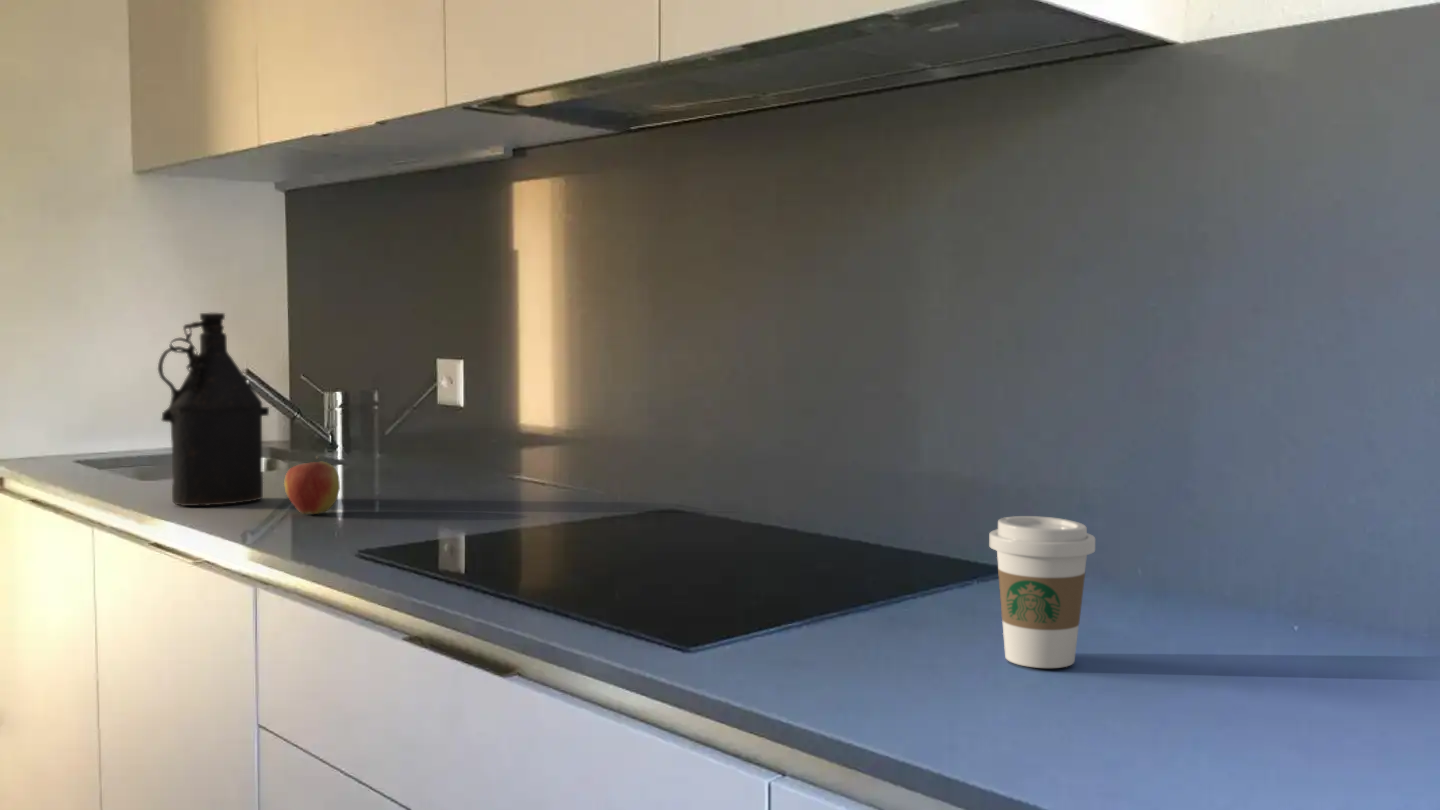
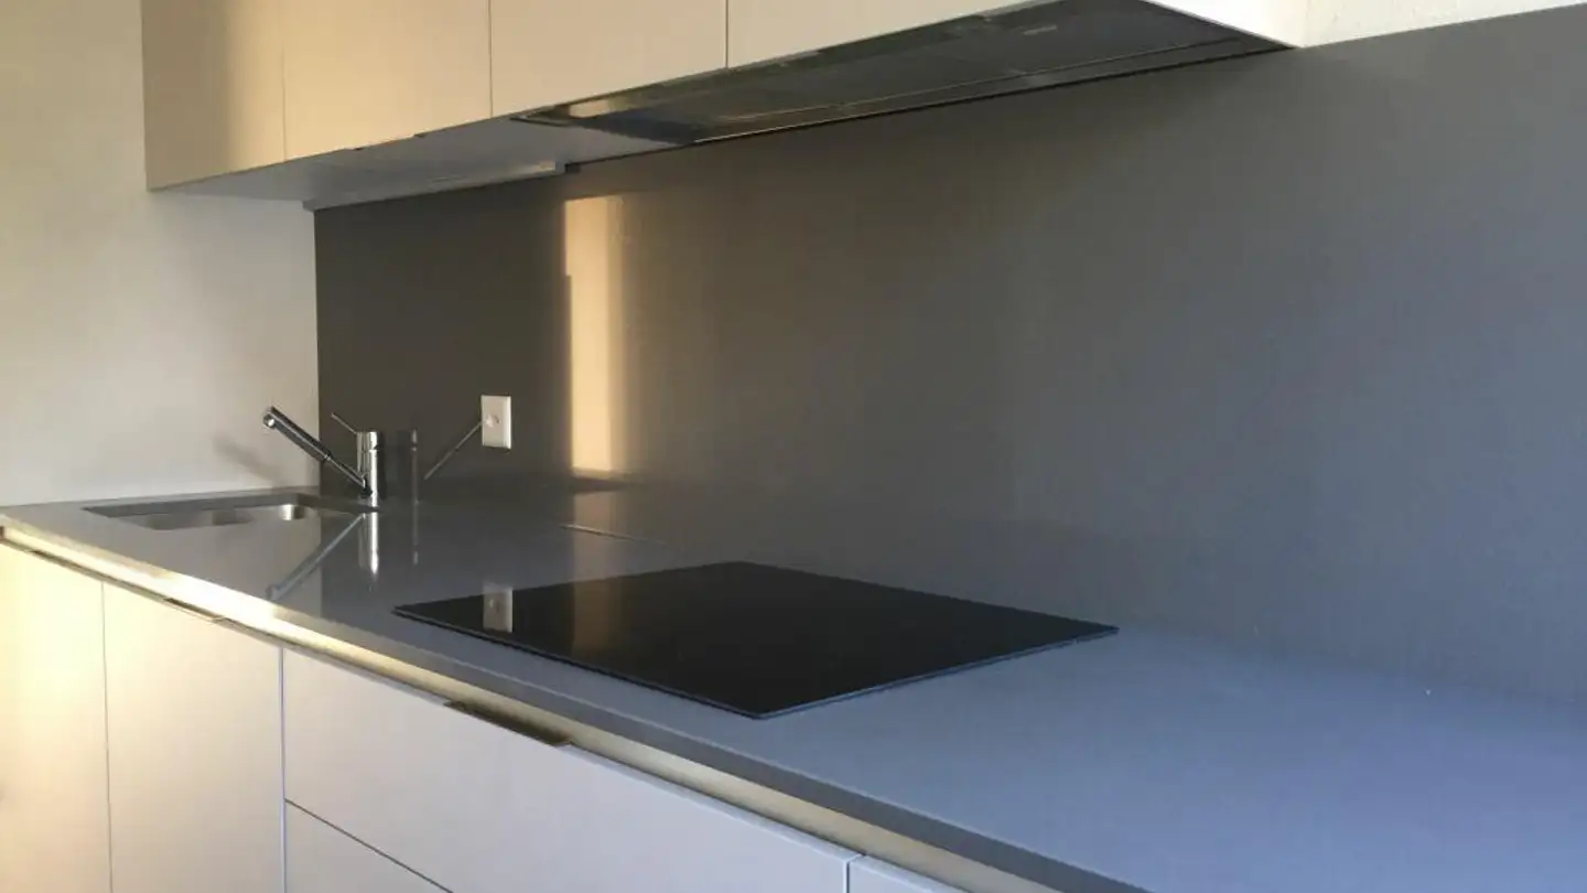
- coffee cup (1040, 590)
- bottle (215, 407)
- apple (312, 485)
